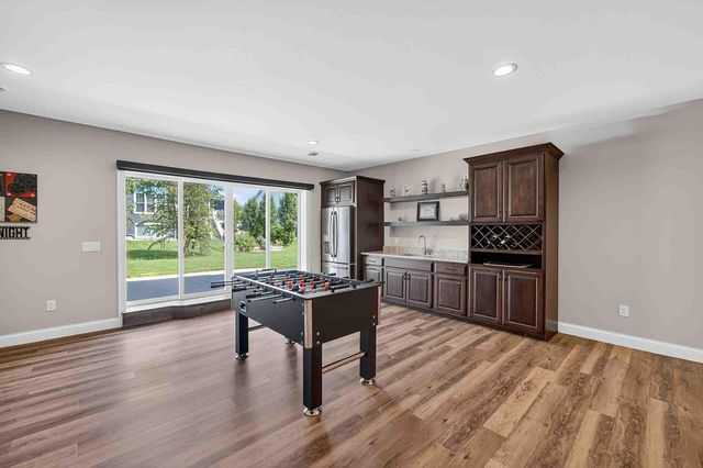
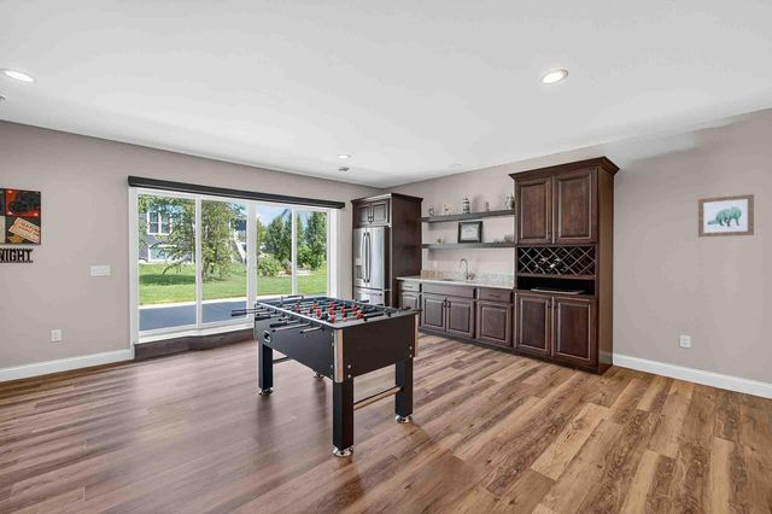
+ wall art (724, 216)
